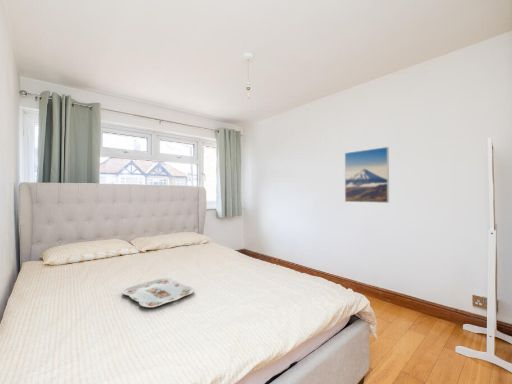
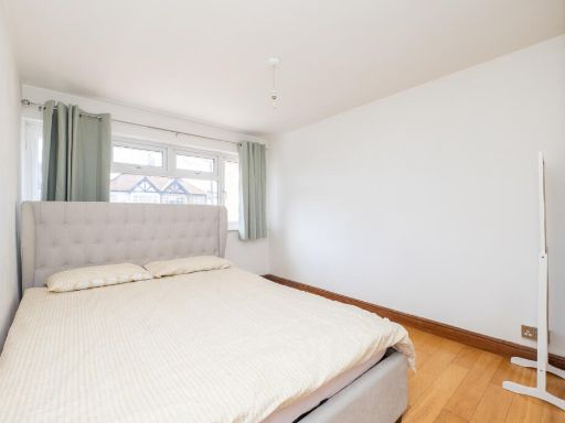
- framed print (365, 176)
- serving tray (158, 291)
